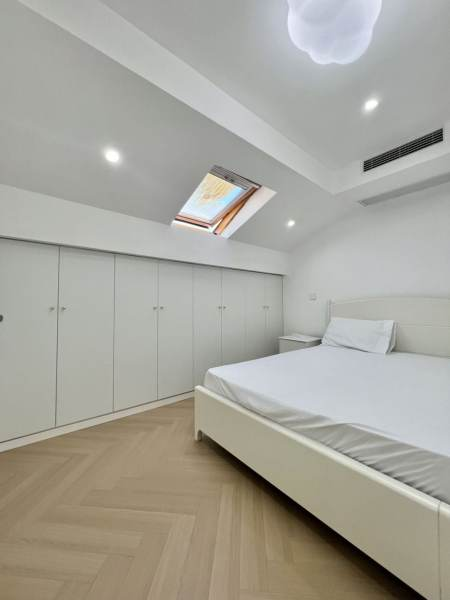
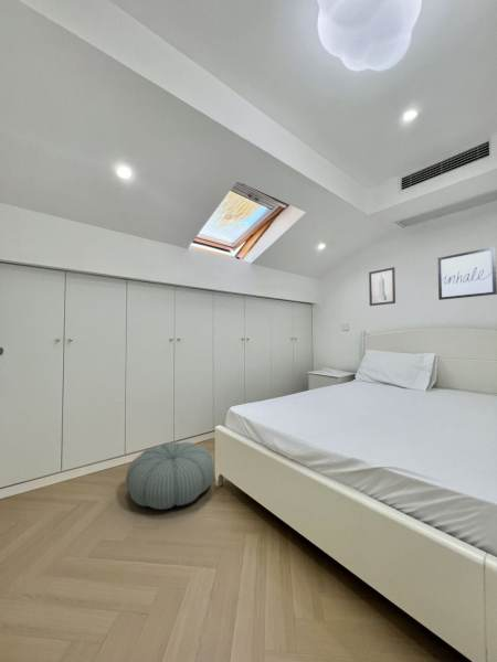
+ wall art (465, 275)
+ pouf (171, 470)
+ wall art (381, 287)
